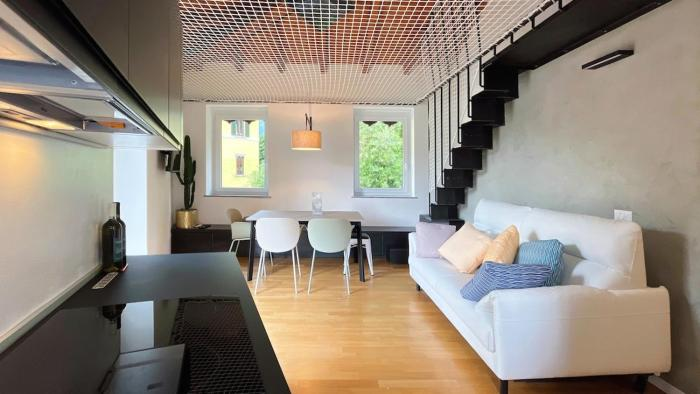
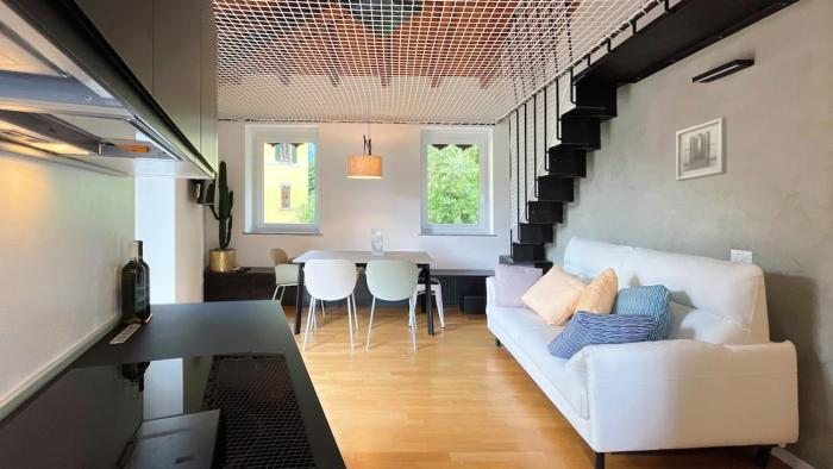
+ wall art (700, 151)
